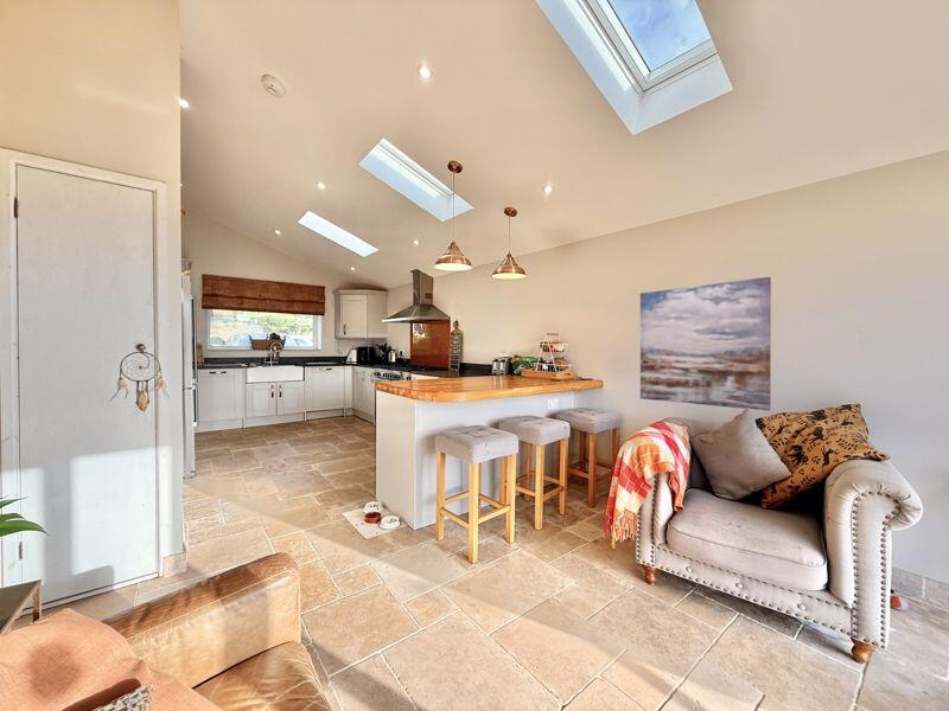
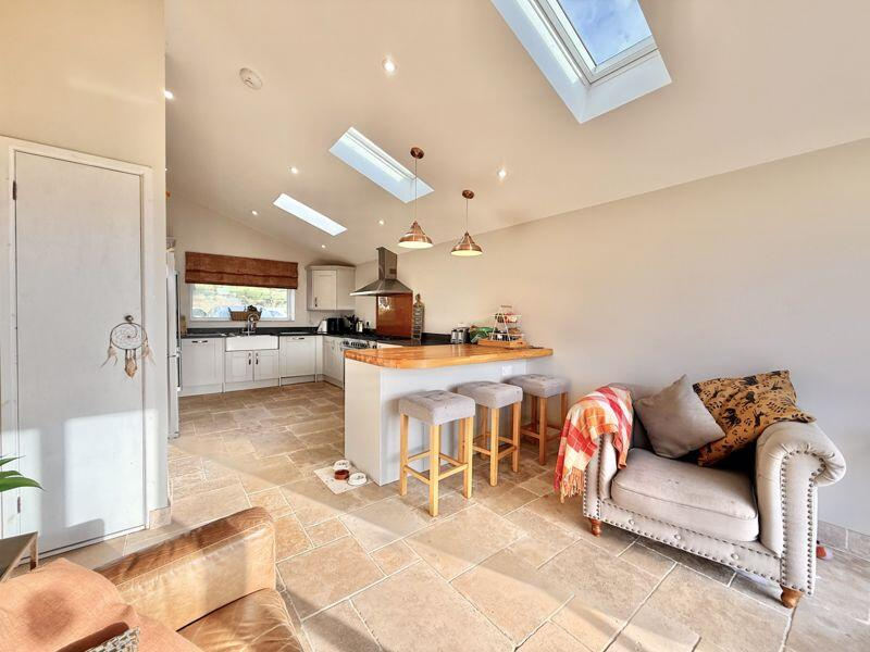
- wall art (698, 345)
